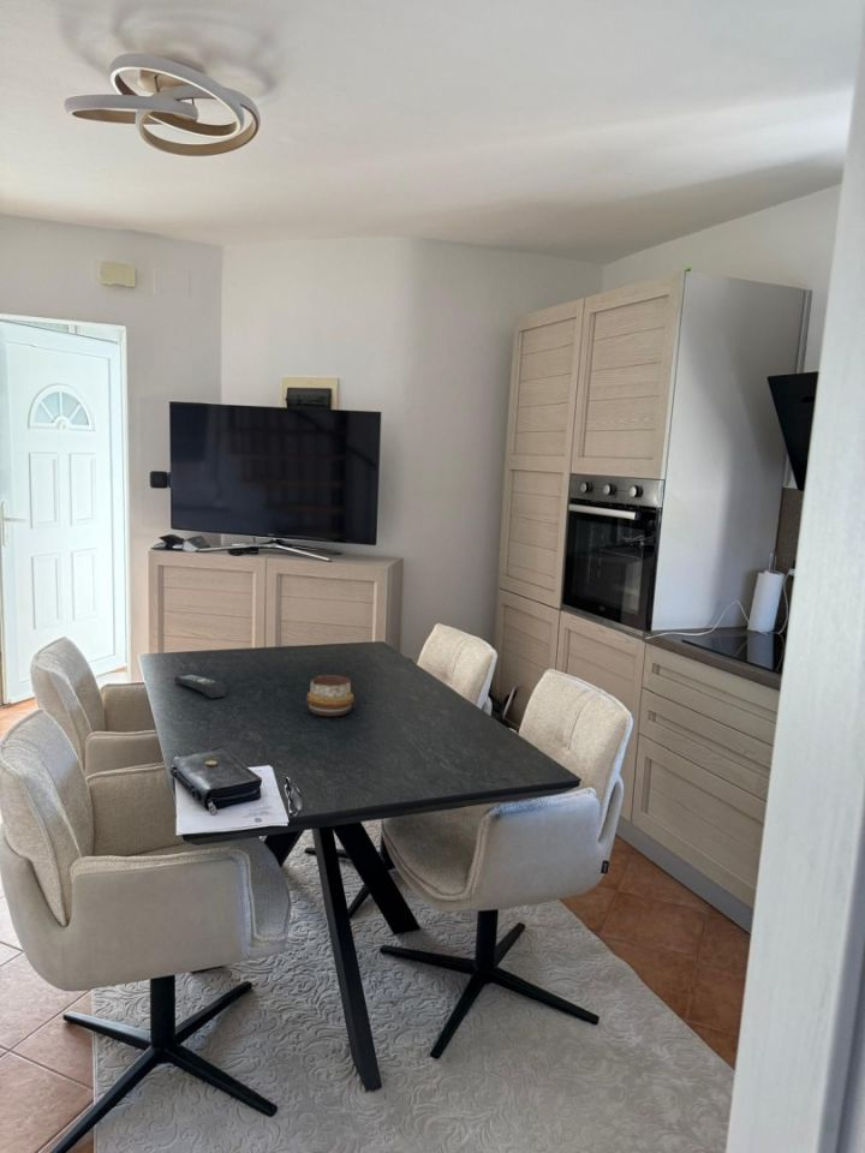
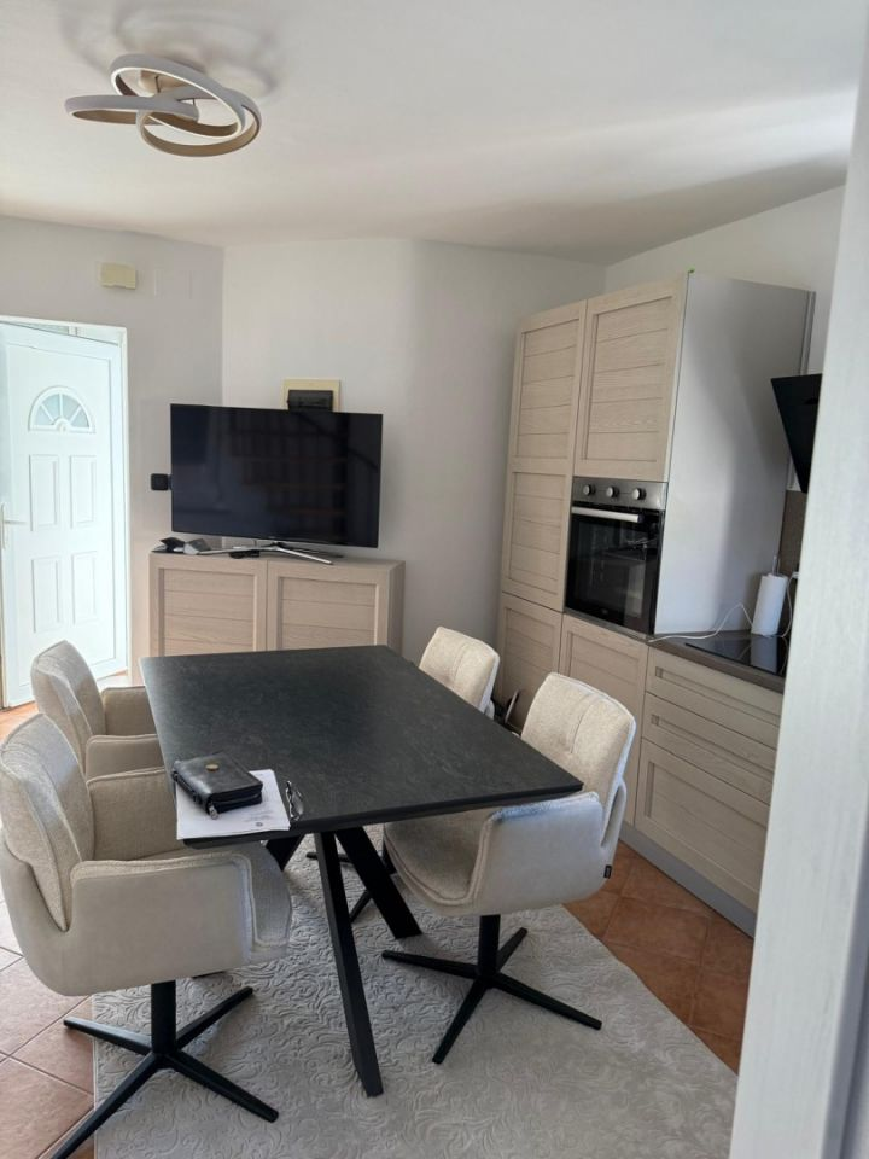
- decorative bowl (329, 695)
- remote control (199, 683)
